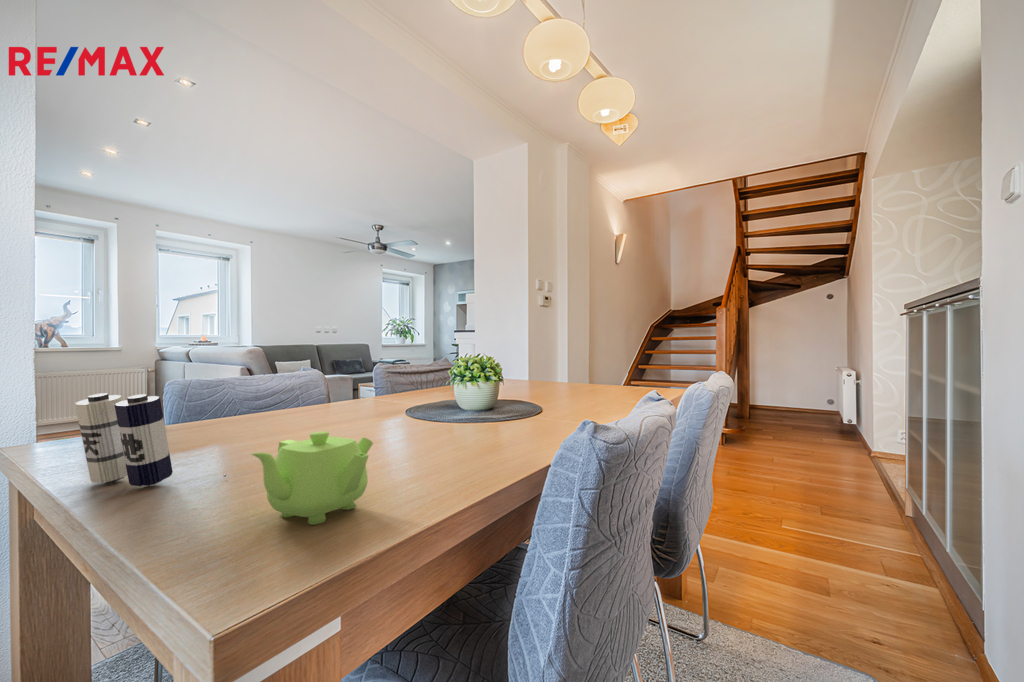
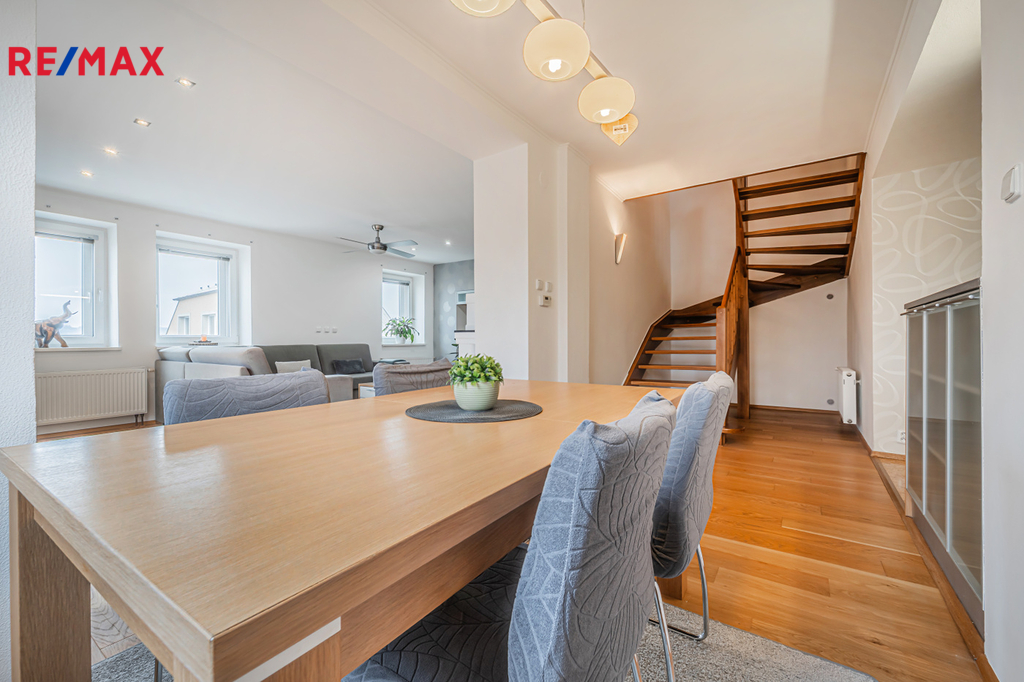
- candle (150, 437)
- teapot (320, 471)
